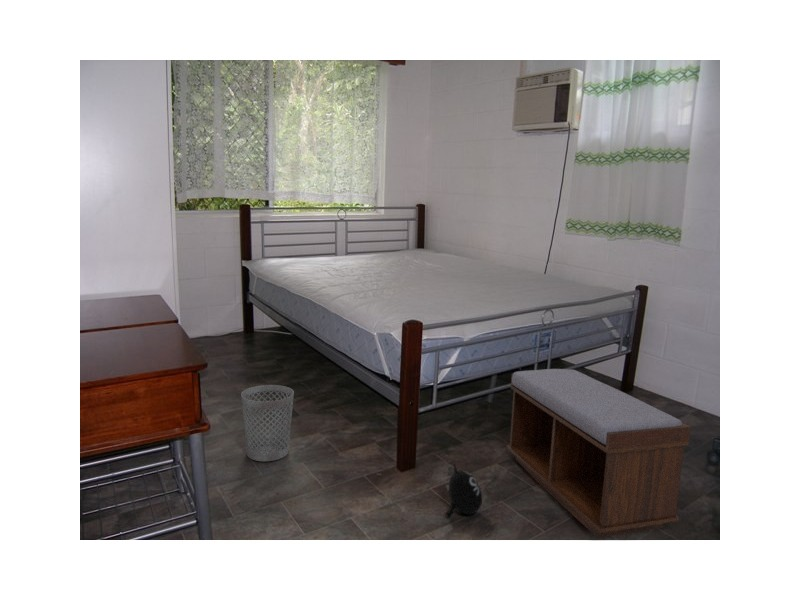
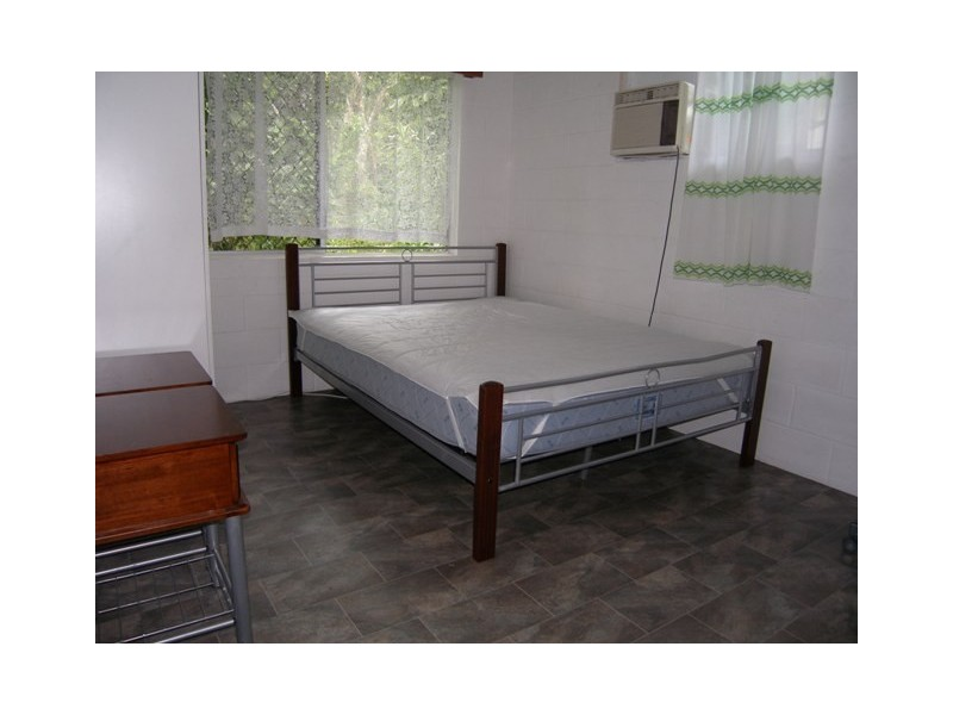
- bench (584, 441)
- plush toy (462, 488)
- wastebasket (268, 423)
